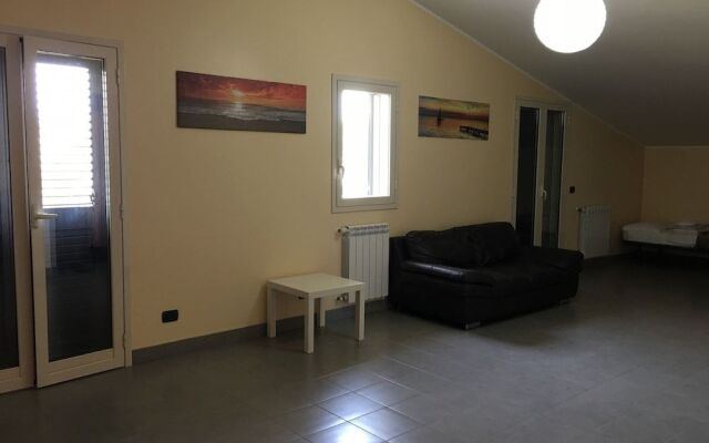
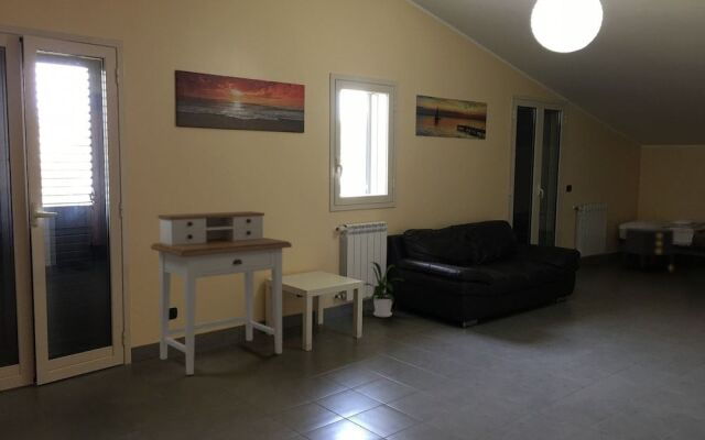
+ nightstand (648, 249)
+ house plant (382, 288)
+ desk (218, 275)
